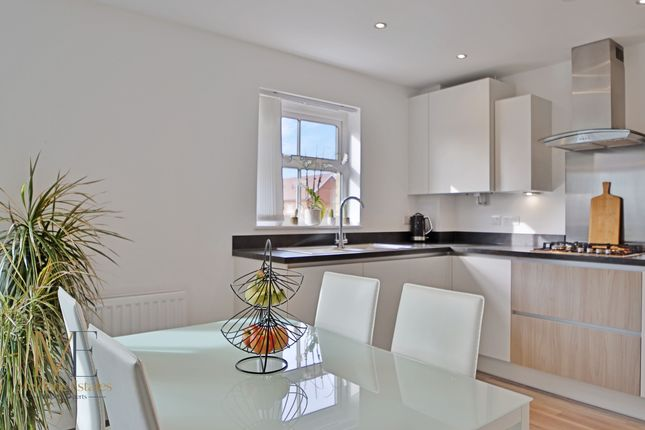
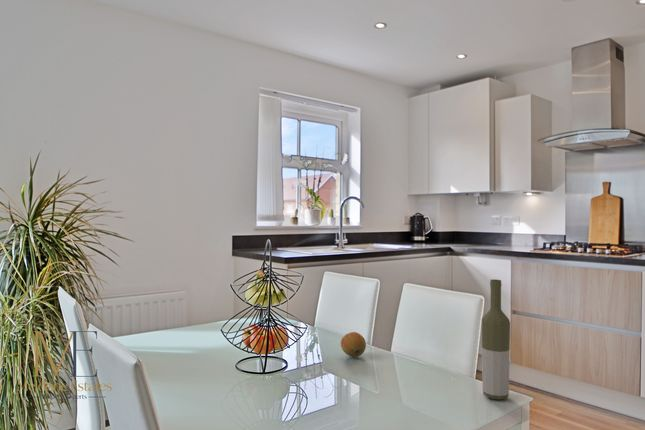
+ fruit (353, 344)
+ bottle (495, 338)
